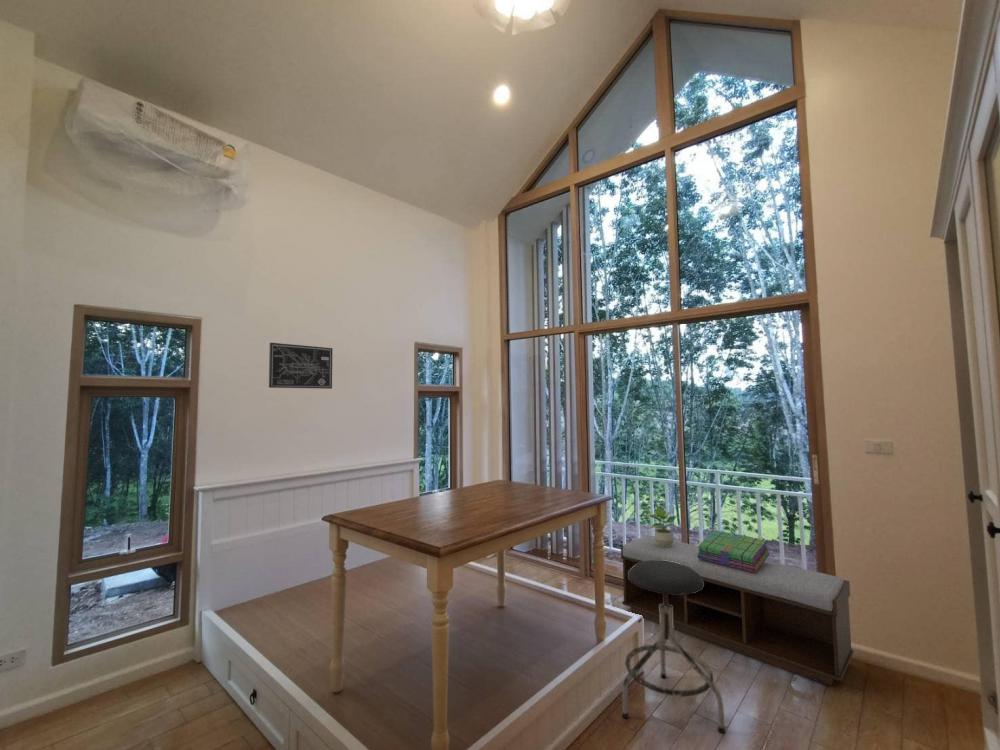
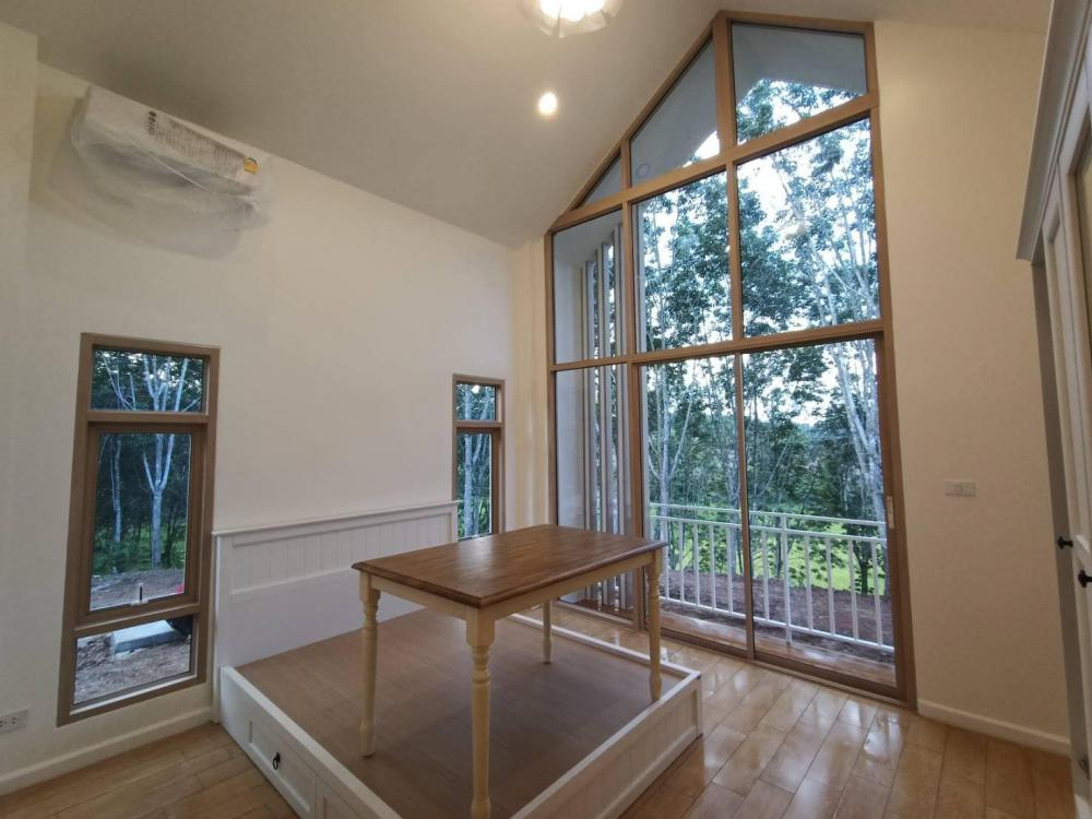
- stack of books (733, 552)
- wall art (302, 366)
- bench (723, 595)
- potted plant (660, 525)
- stool (672, 636)
